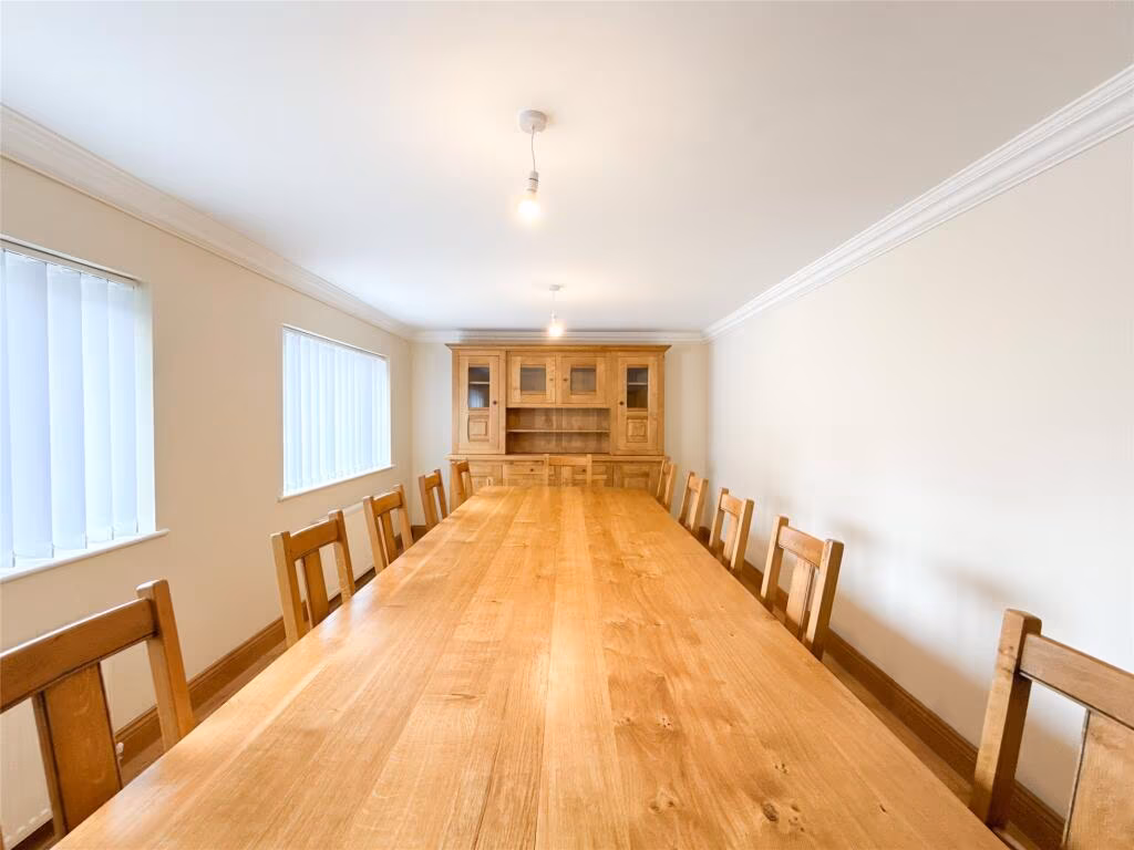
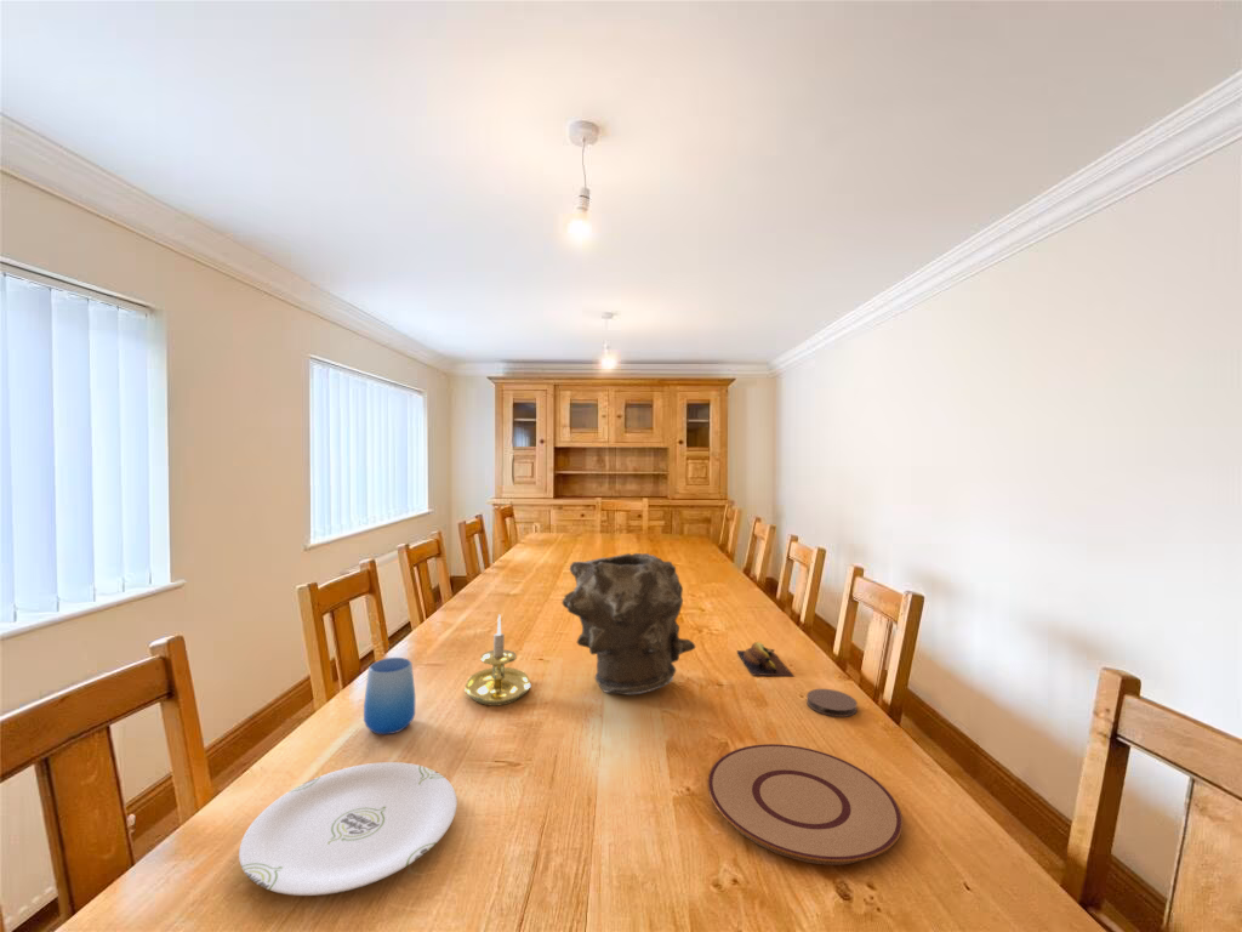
+ banana (763, 654)
+ cup (389, 694)
+ vase (628, 620)
+ plate (355, 824)
+ candle holder (498, 650)
+ plate (799, 797)
+ coaster (831, 701)
